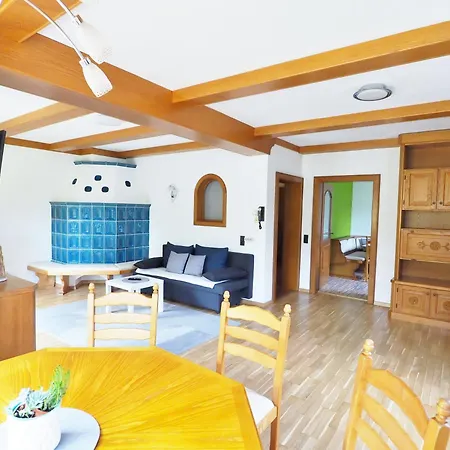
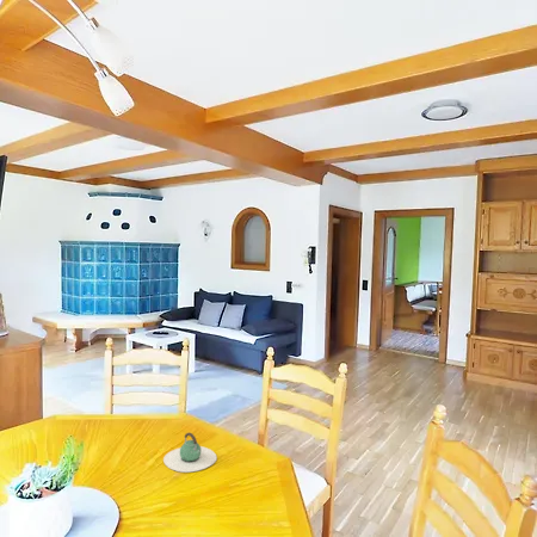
+ teapot (190, 445)
